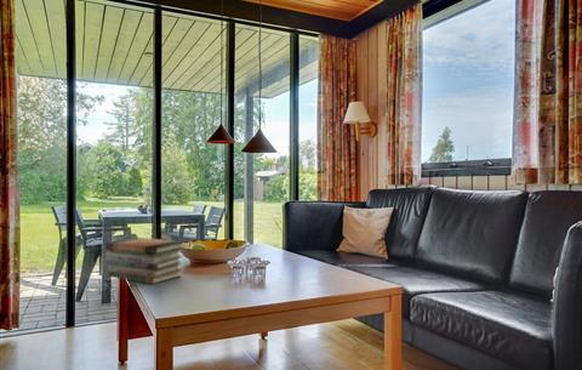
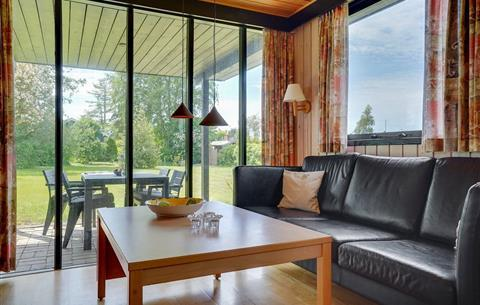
- book stack (144, 258)
